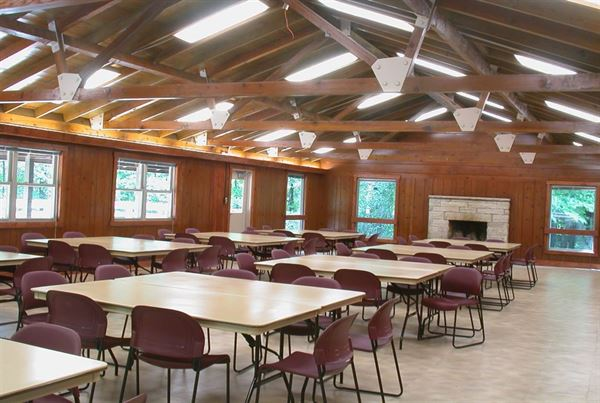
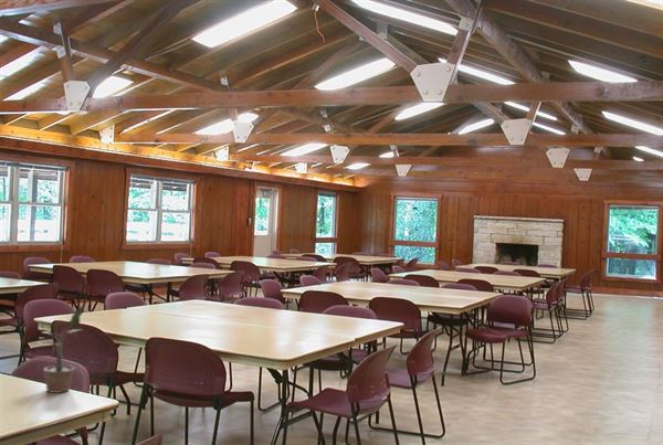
+ potted plant (57, 348)
